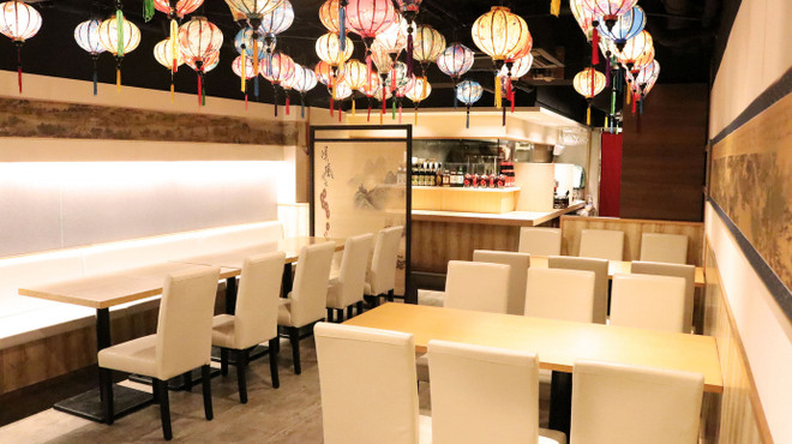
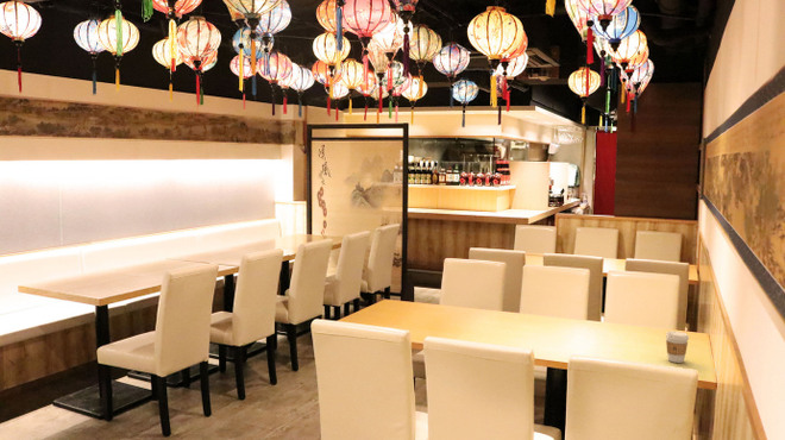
+ coffee cup (677, 346)
